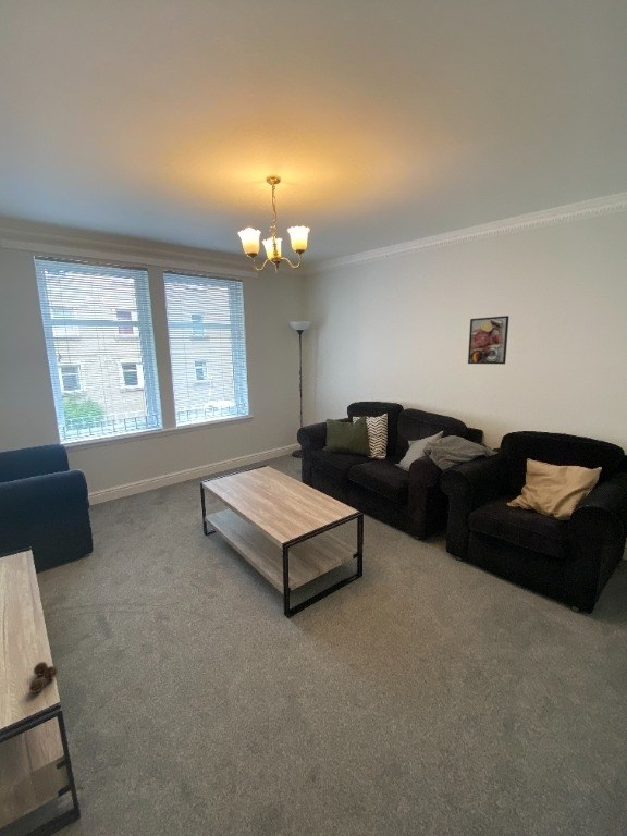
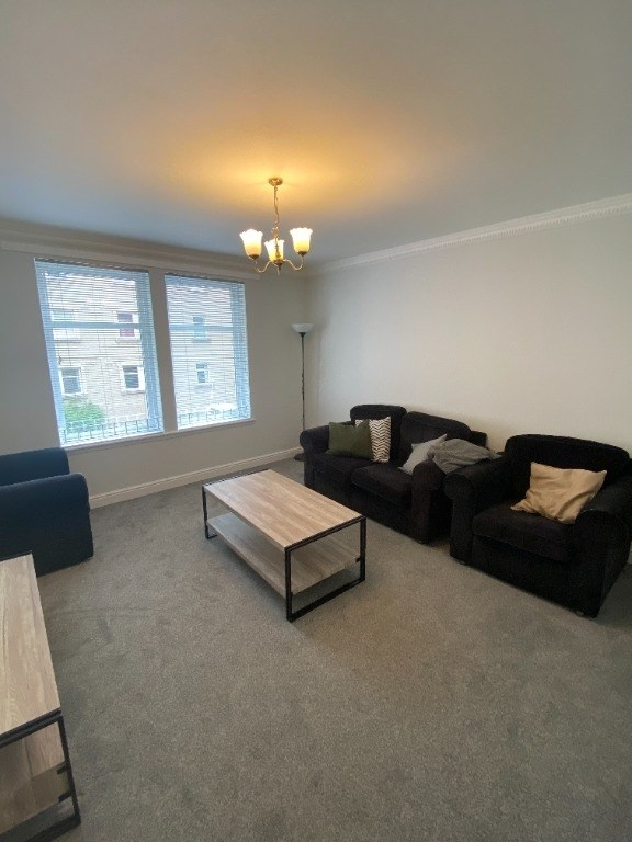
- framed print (487, 341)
- decorative ball (38, 675)
